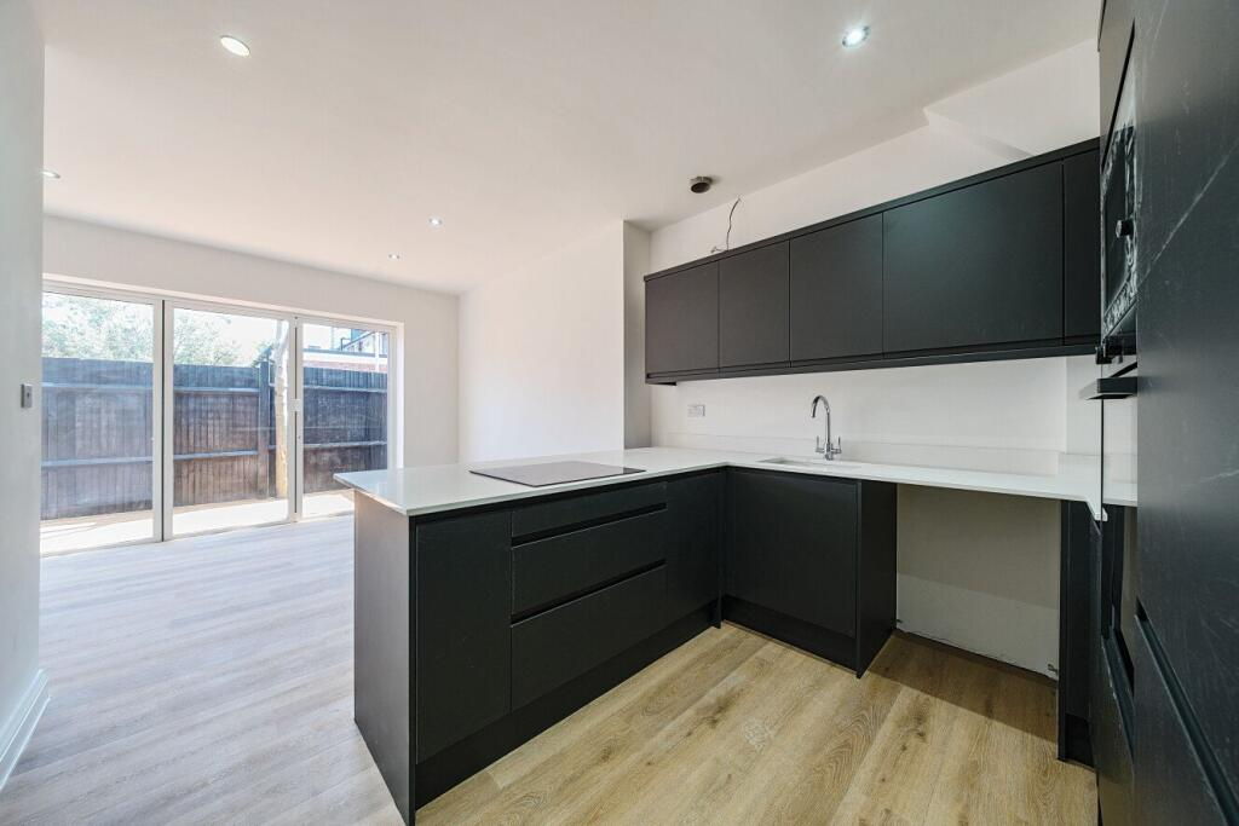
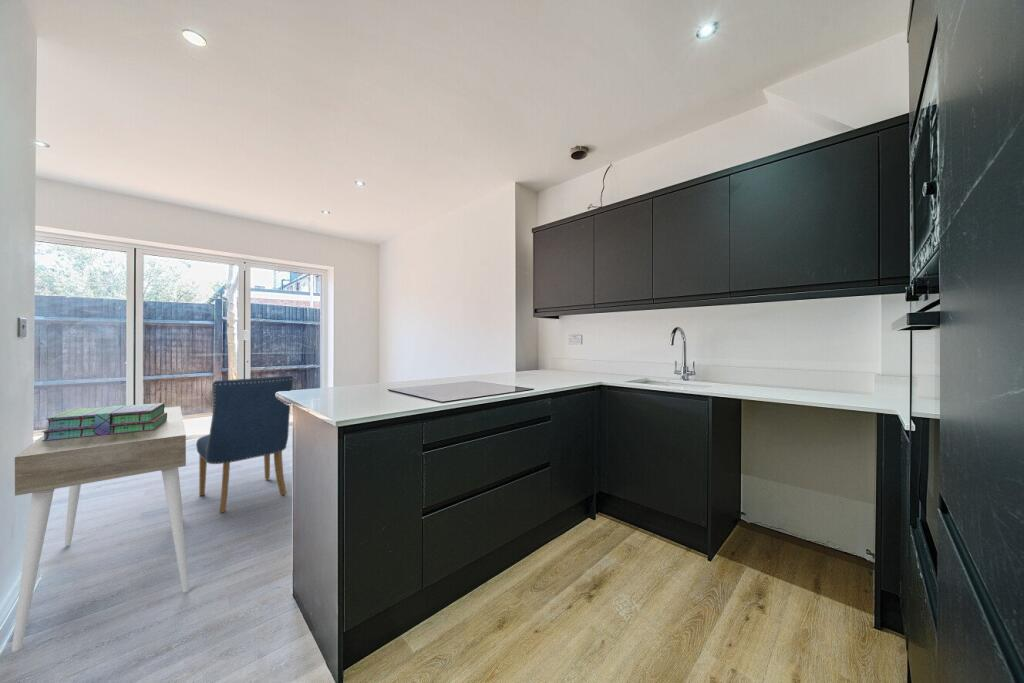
+ chair (246, 436)
+ desk (119, 477)
+ stack of books (111, 418)
